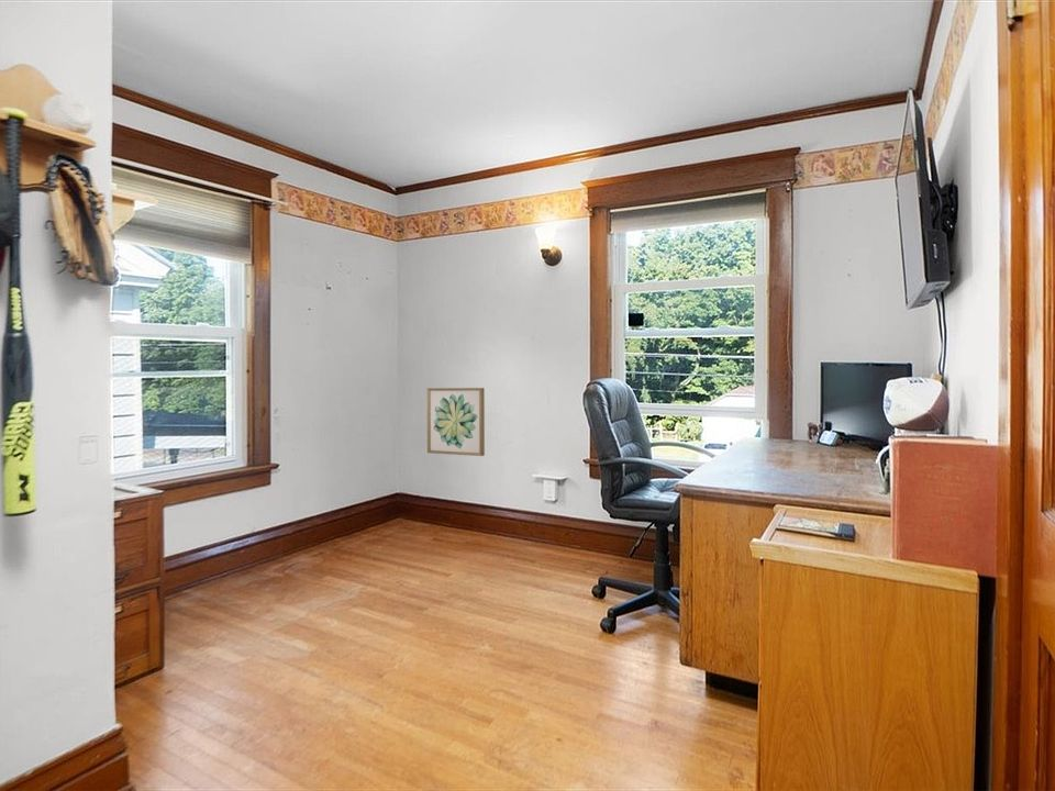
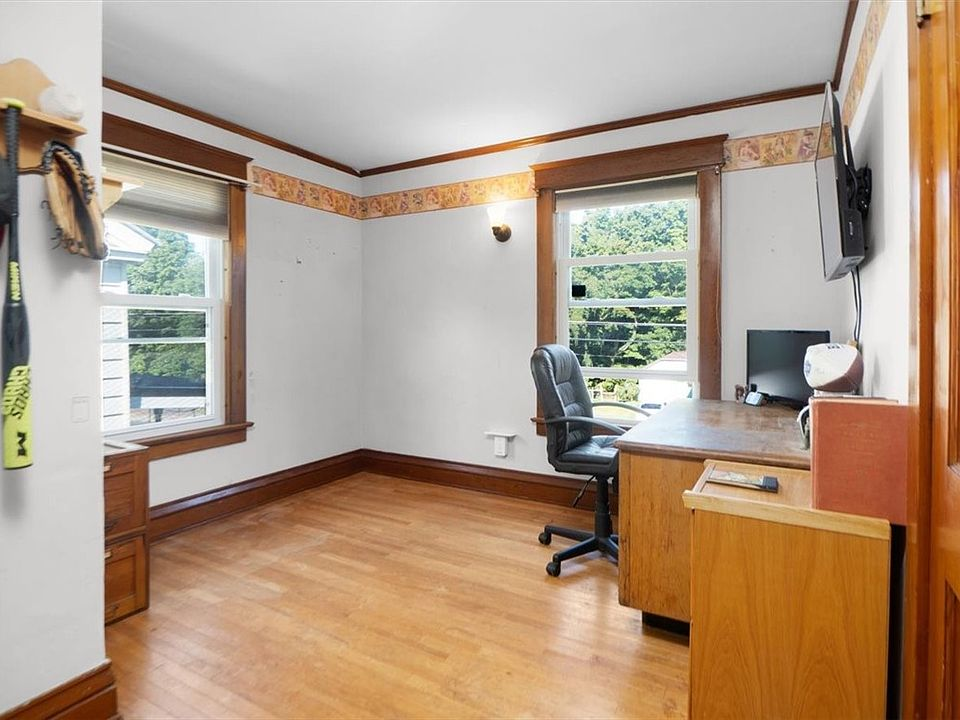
- wall art (455, 421)
